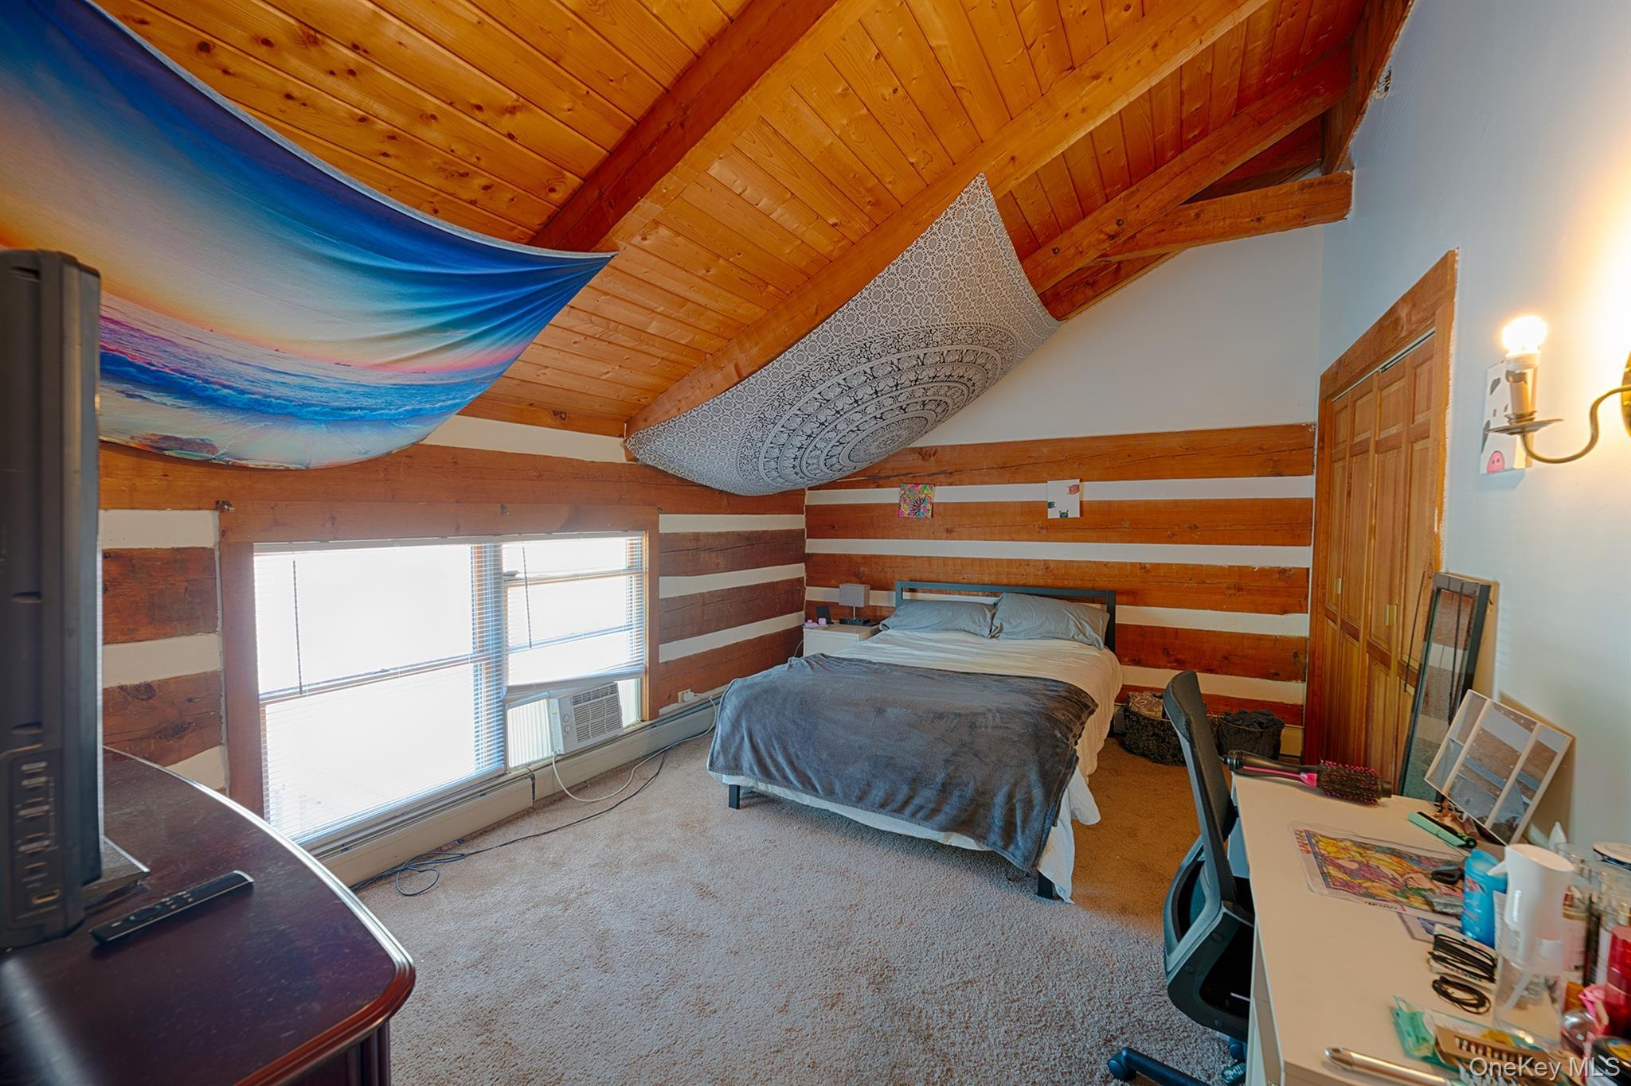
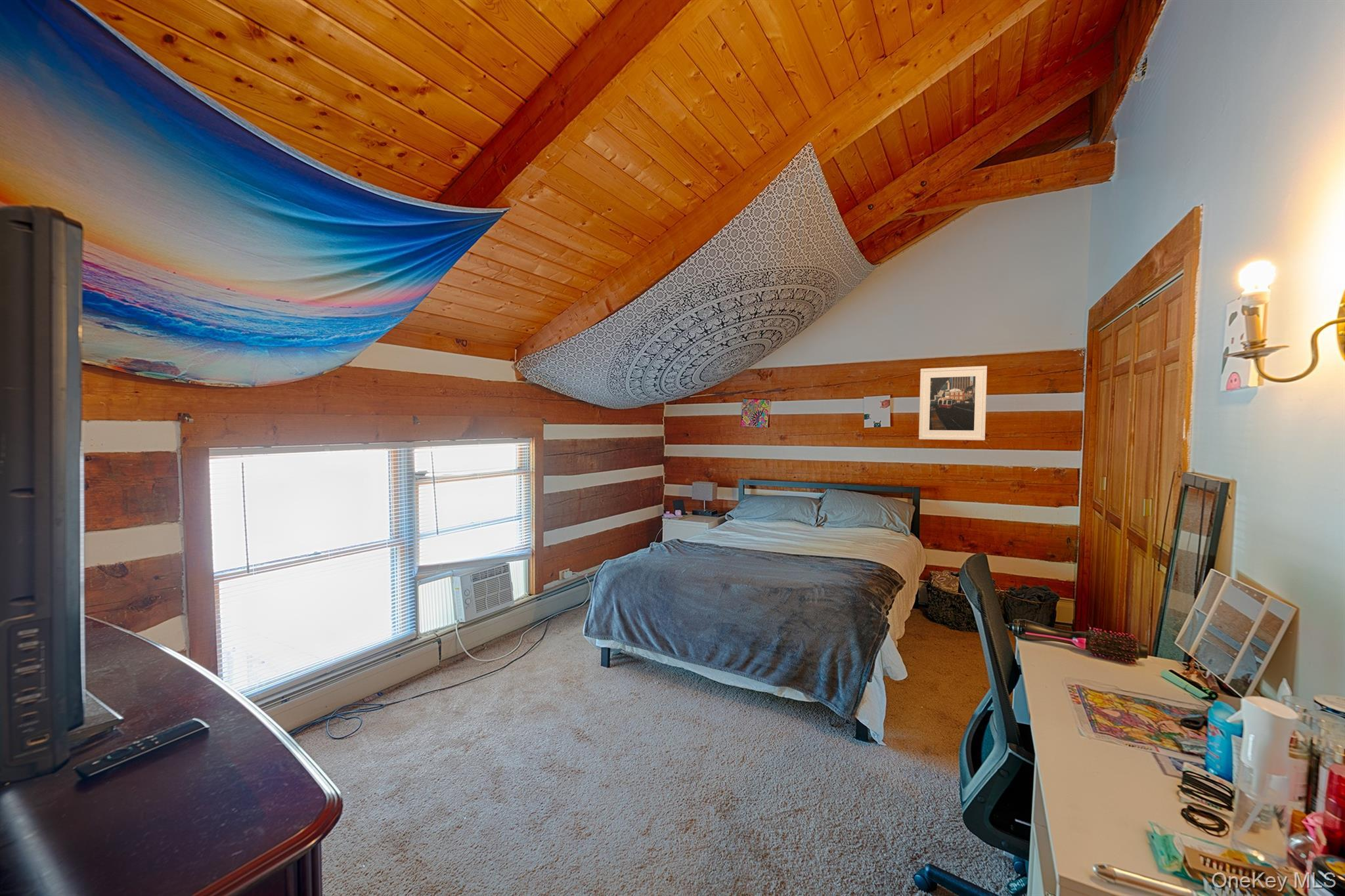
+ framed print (952, 404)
